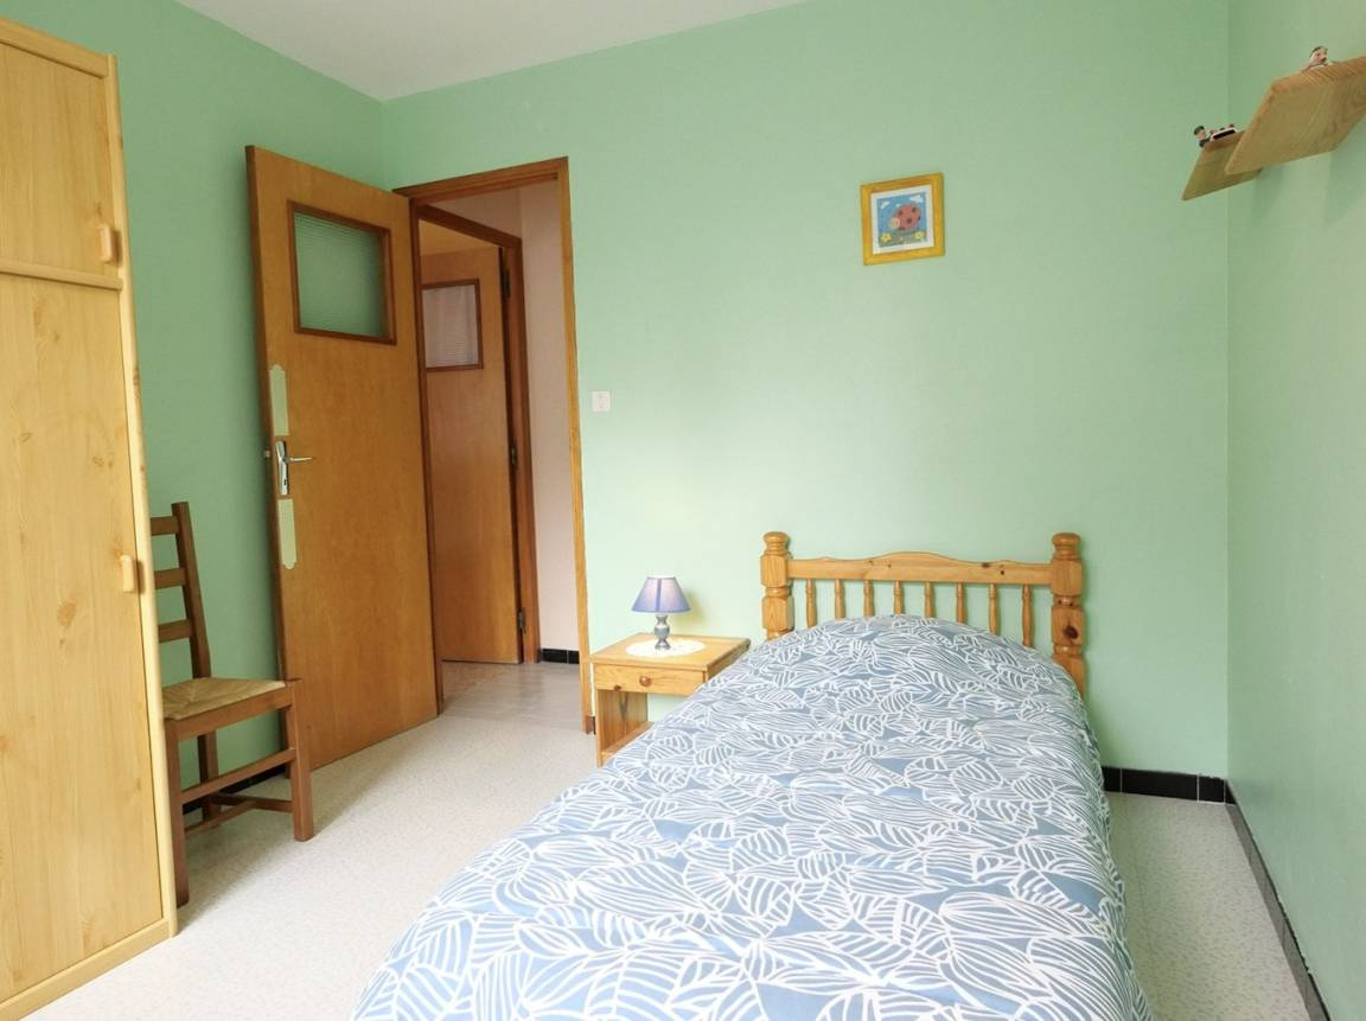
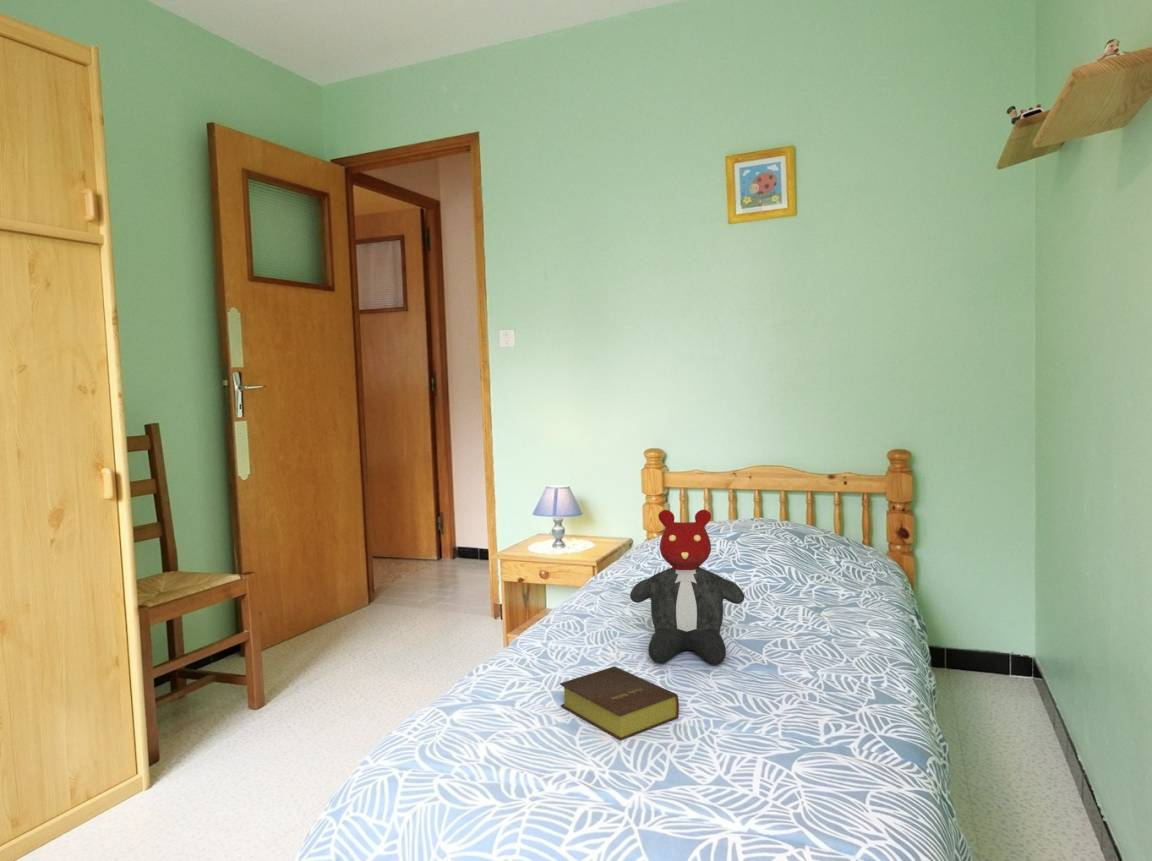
+ teddy bear (685, 582)
+ bible (618, 700)
